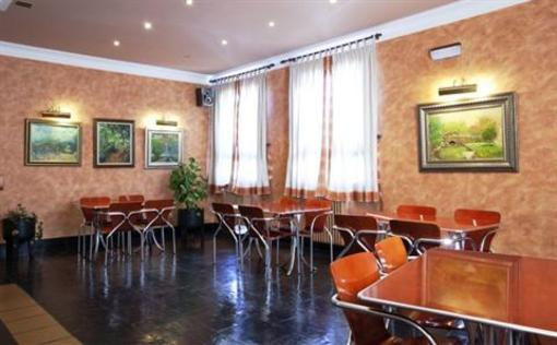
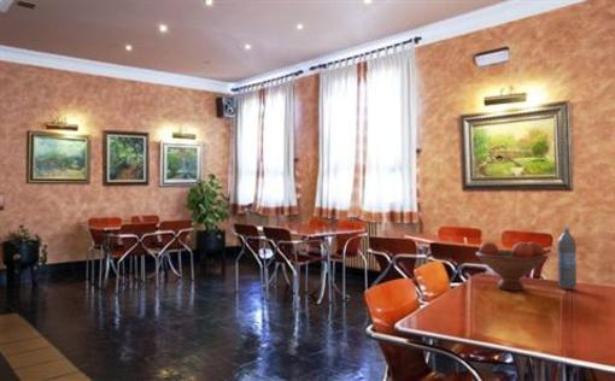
+ water bottle (567, 257)
+ fruit bowl (510, 264)
